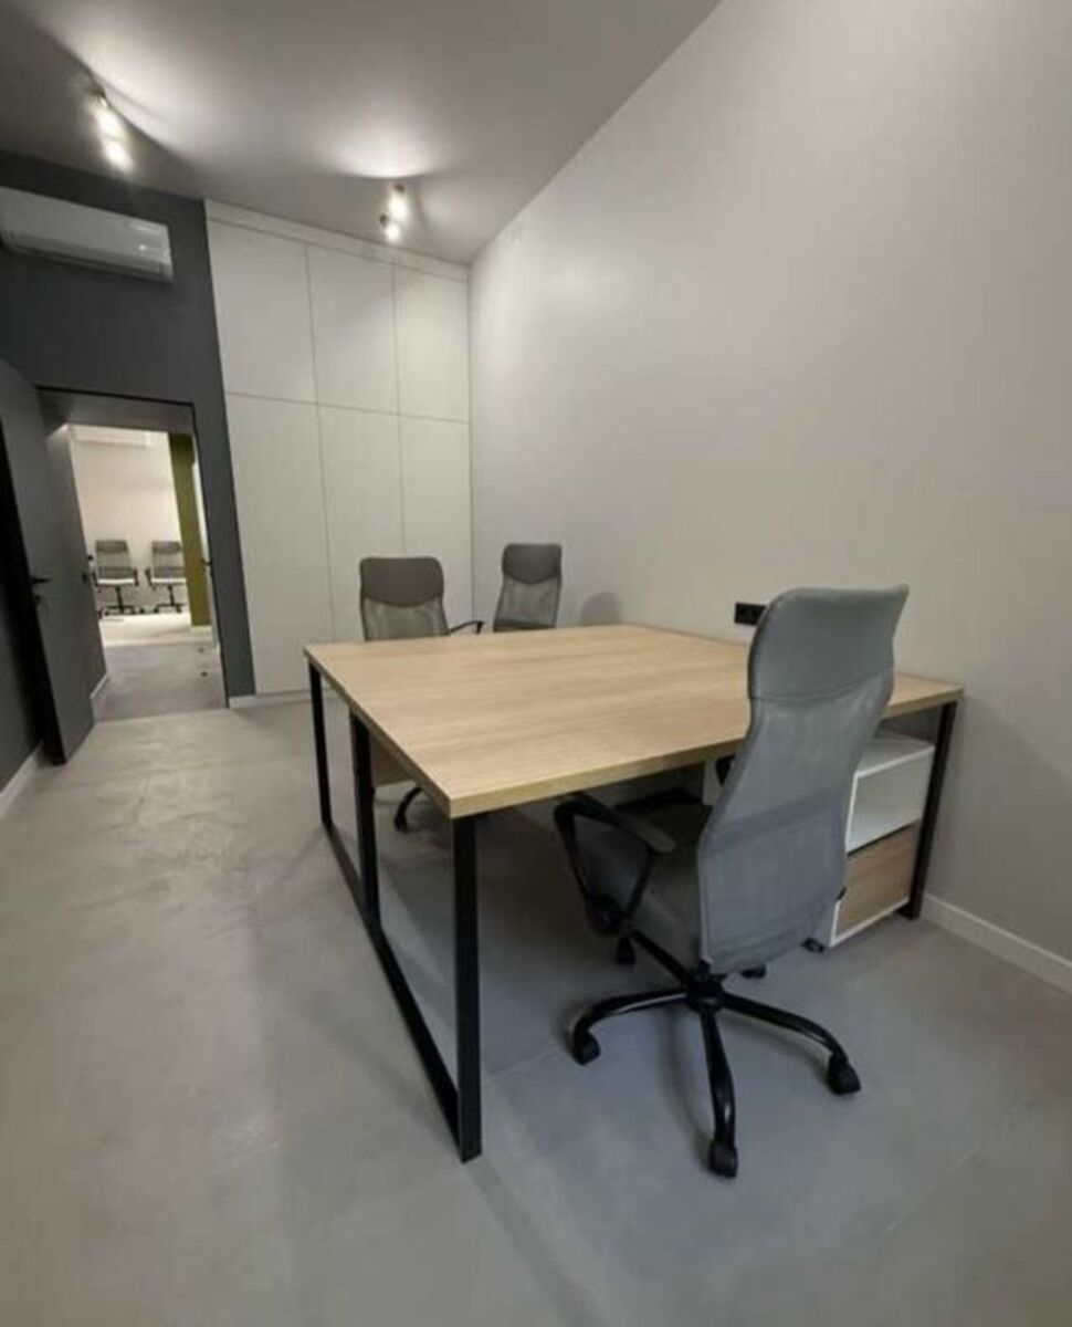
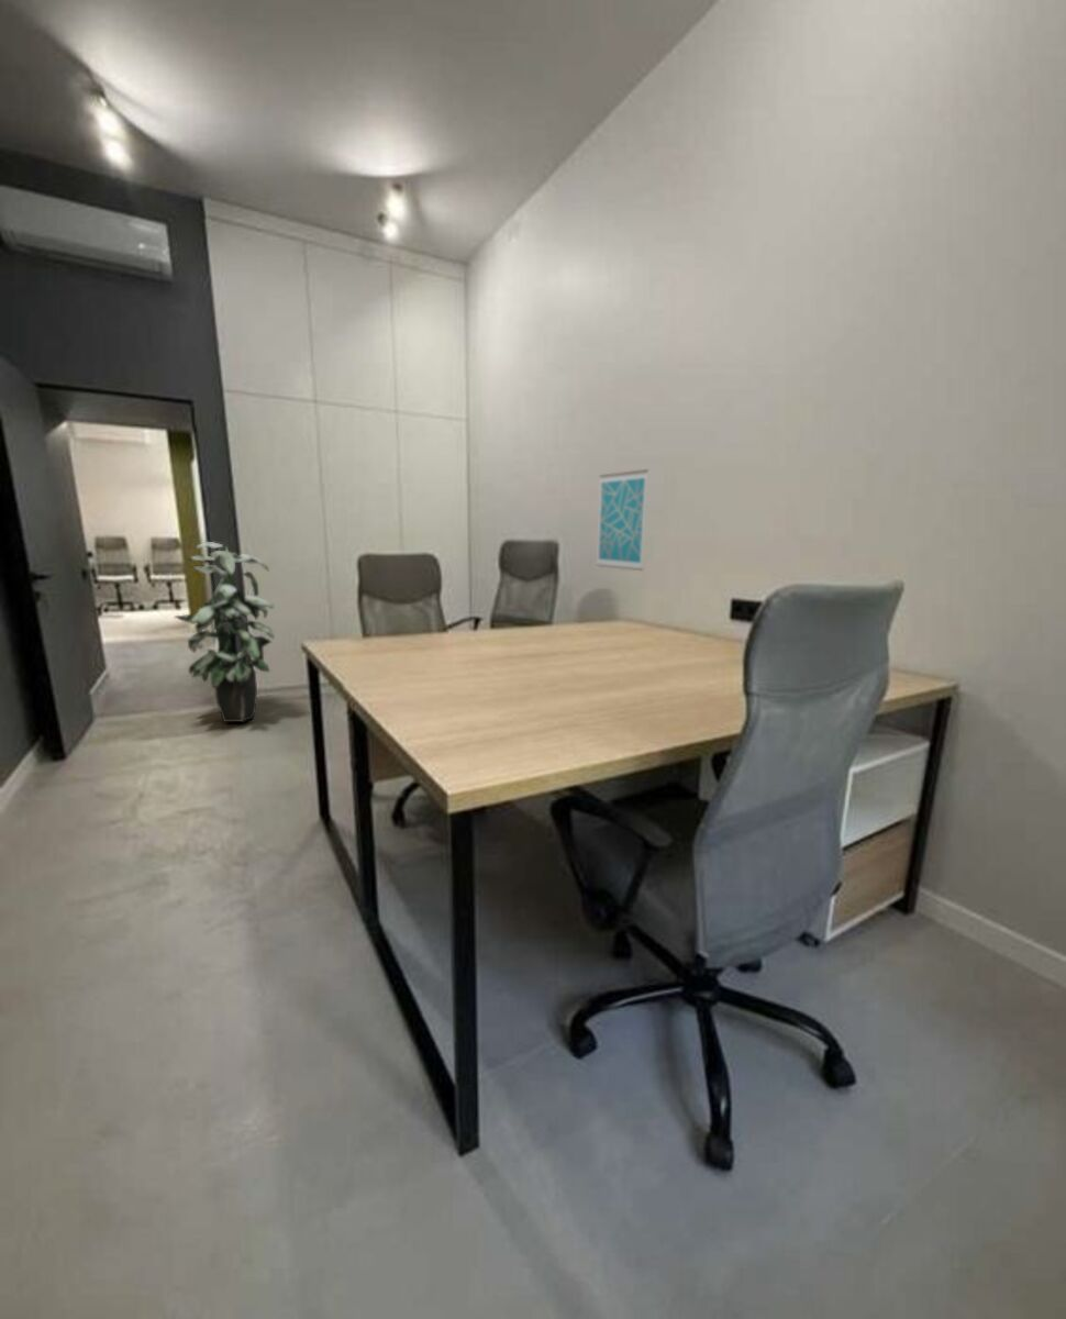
+ wall art (620, 521)
+ indoor plant (227, 633)
